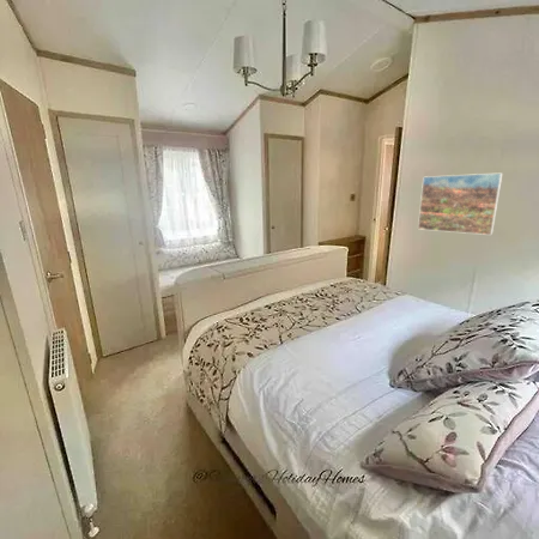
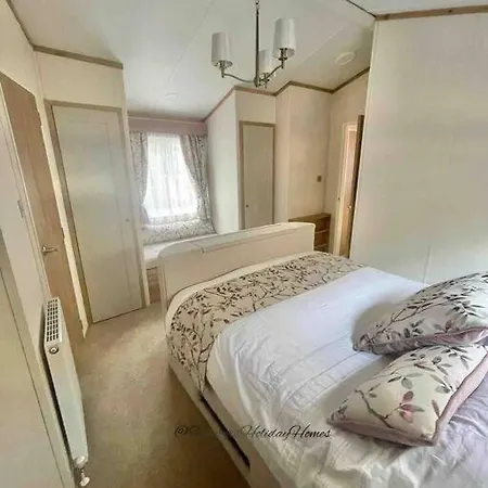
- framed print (455, 204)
